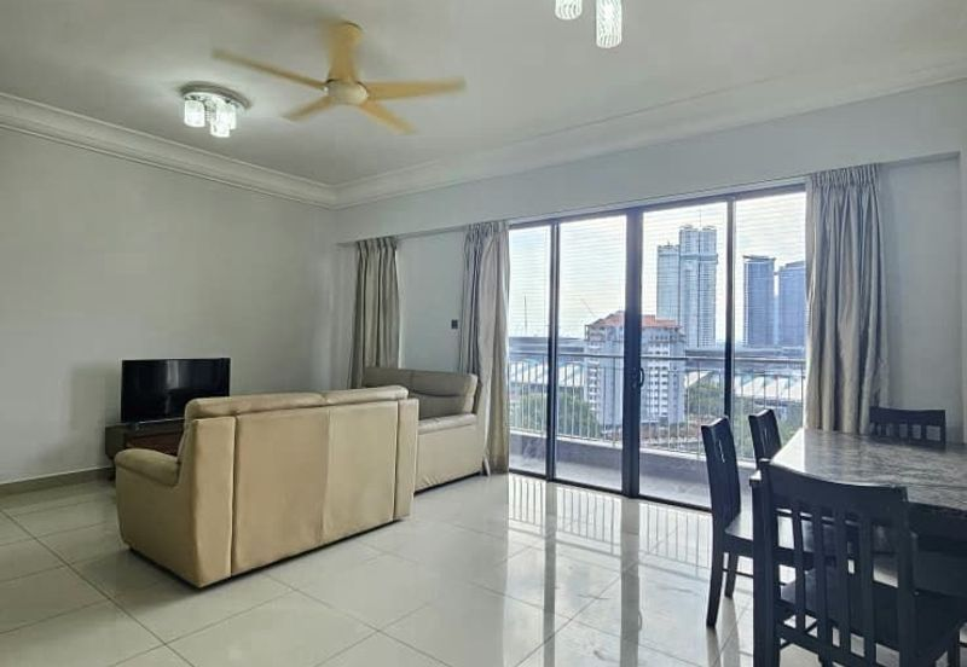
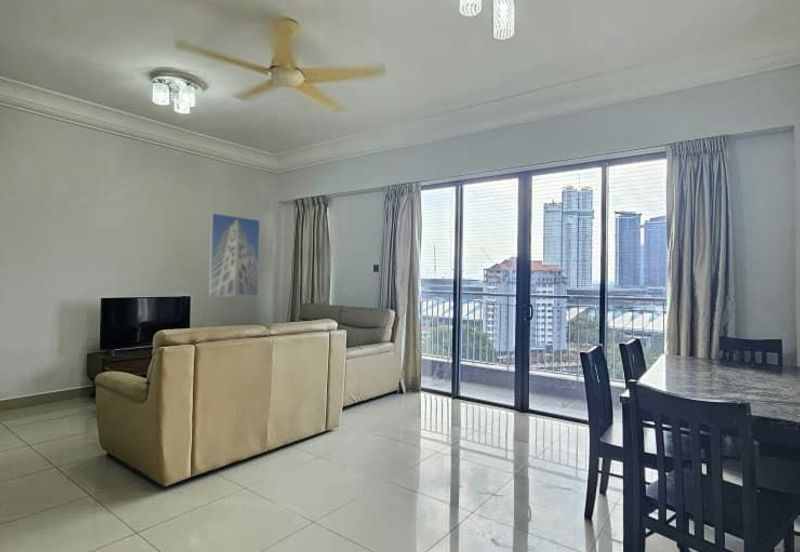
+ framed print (235, 256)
